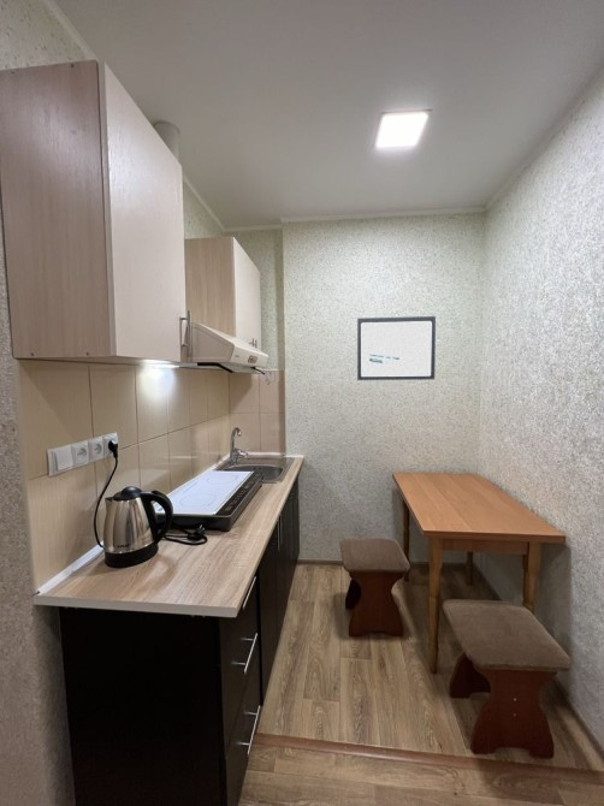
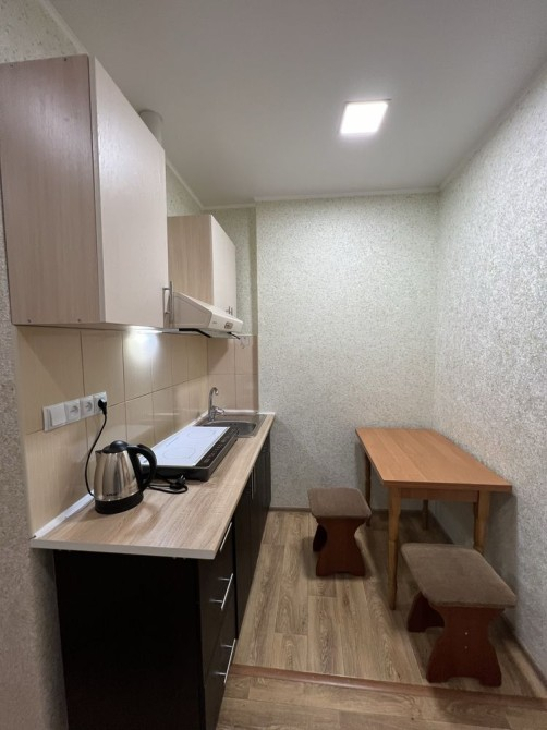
- wall art (395, 349)
